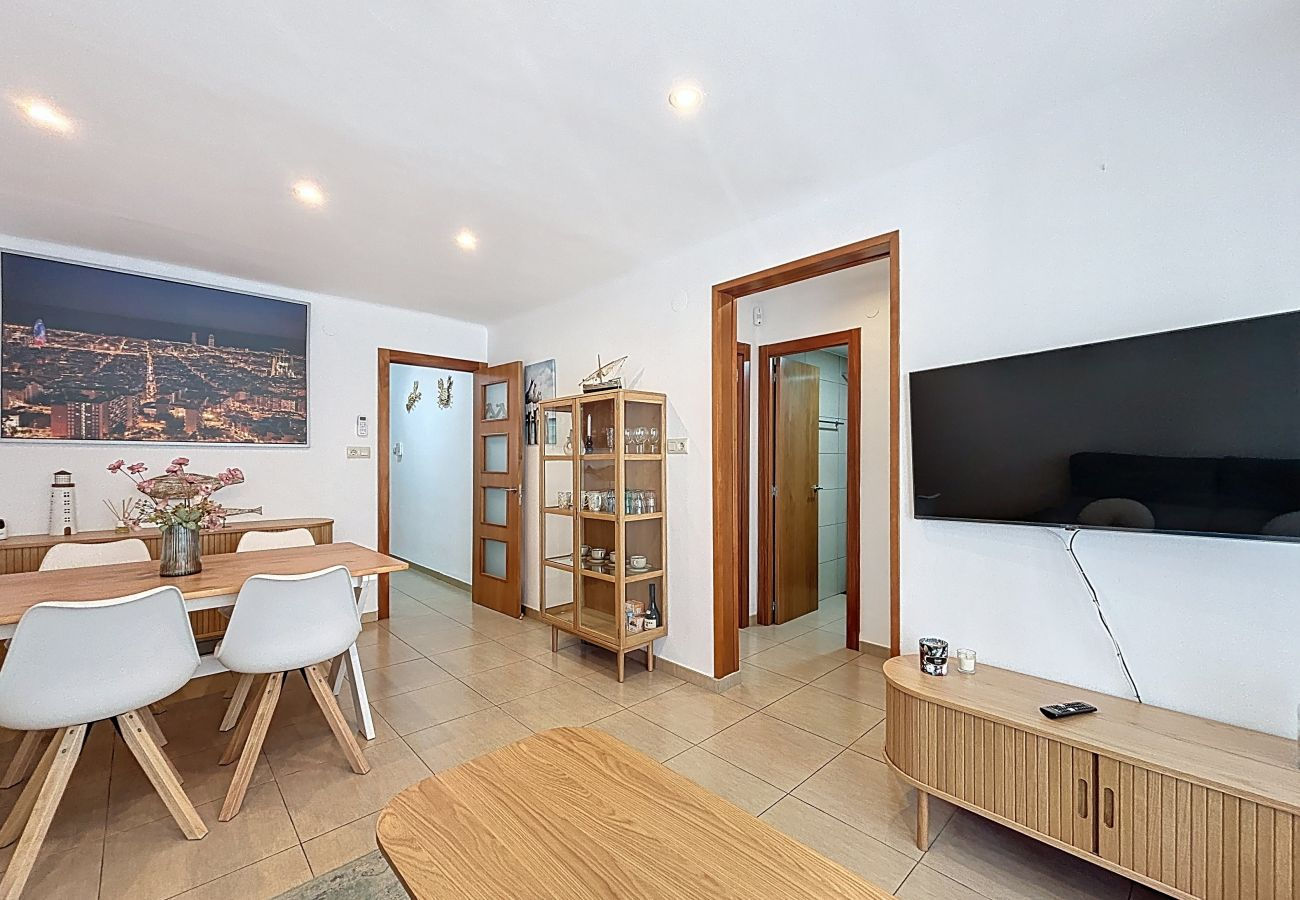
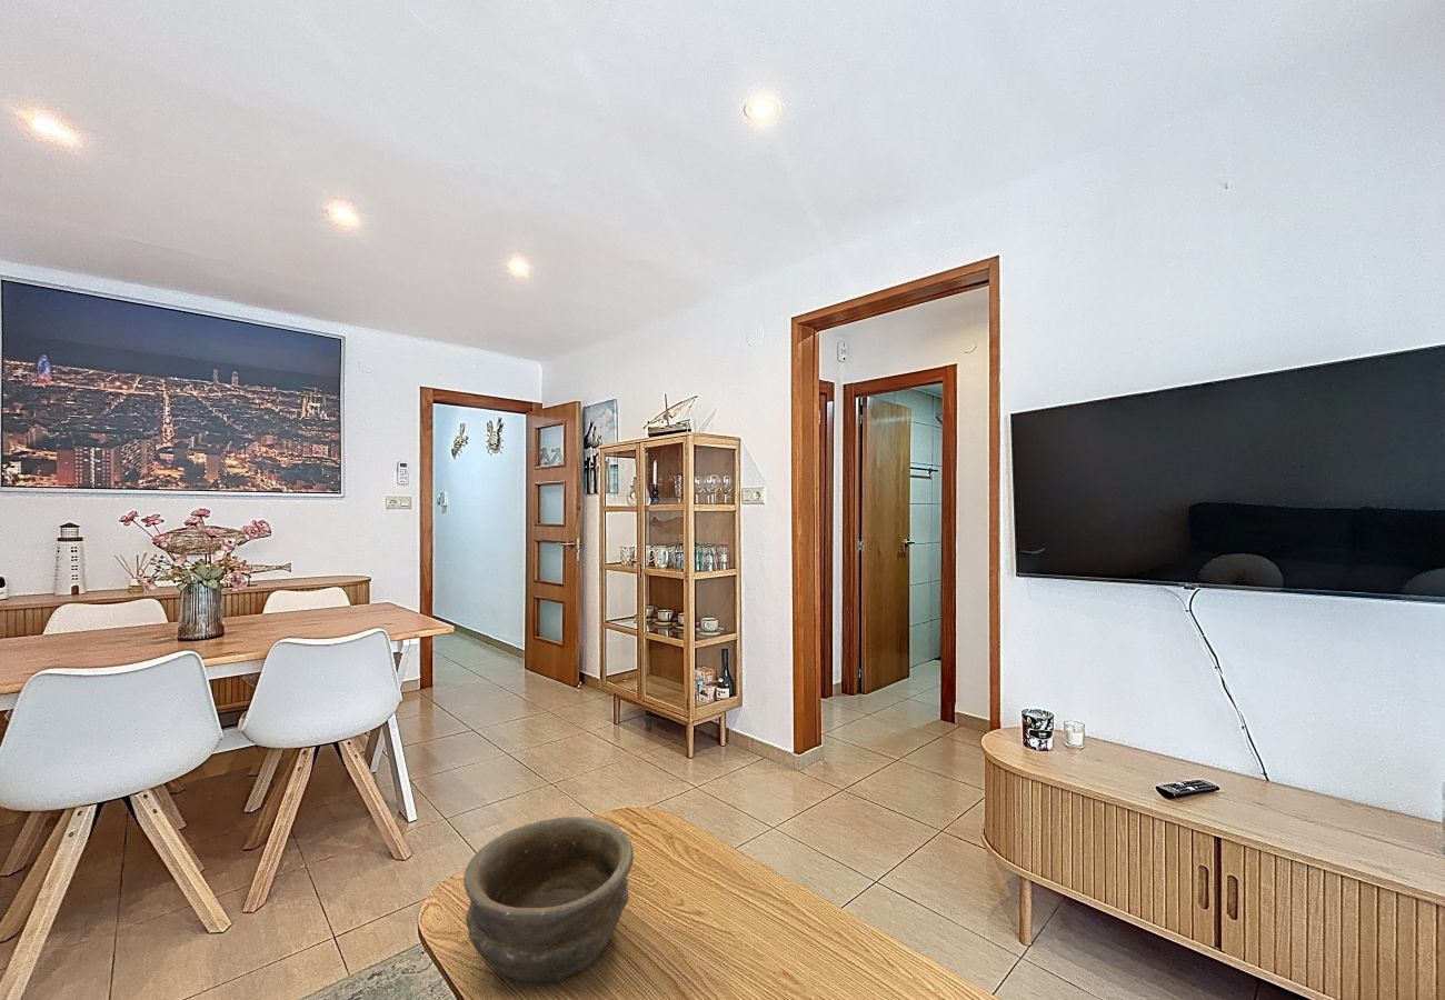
+ bowl (551, 900)
